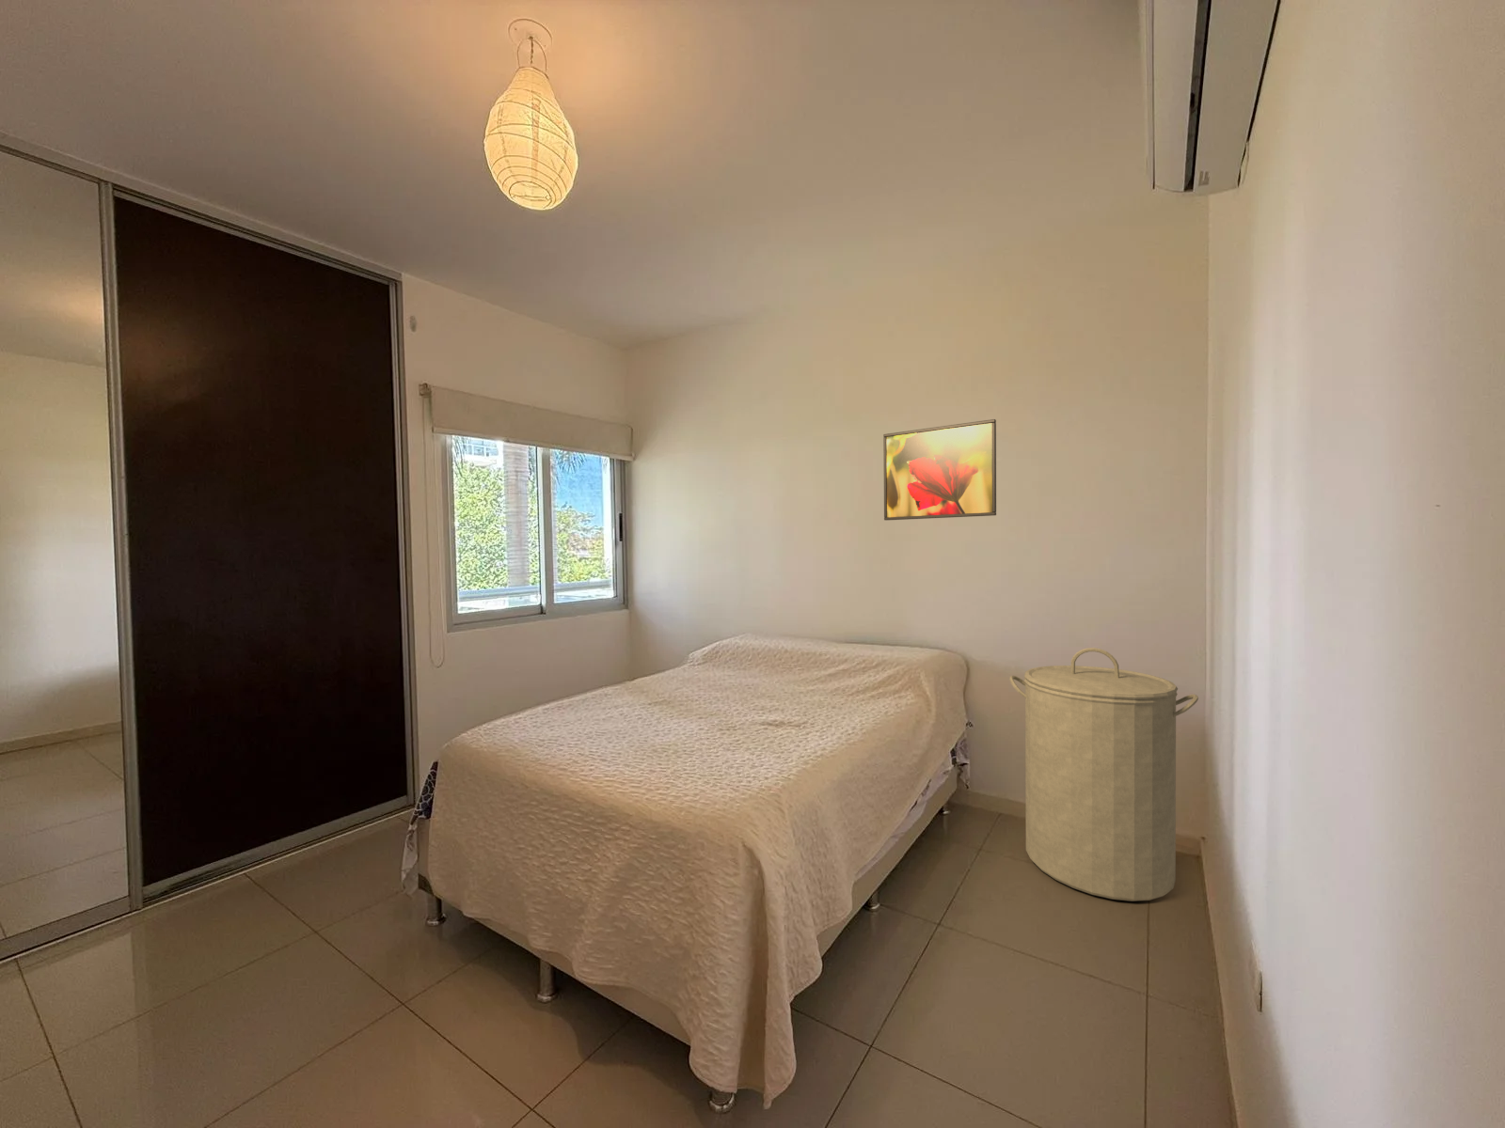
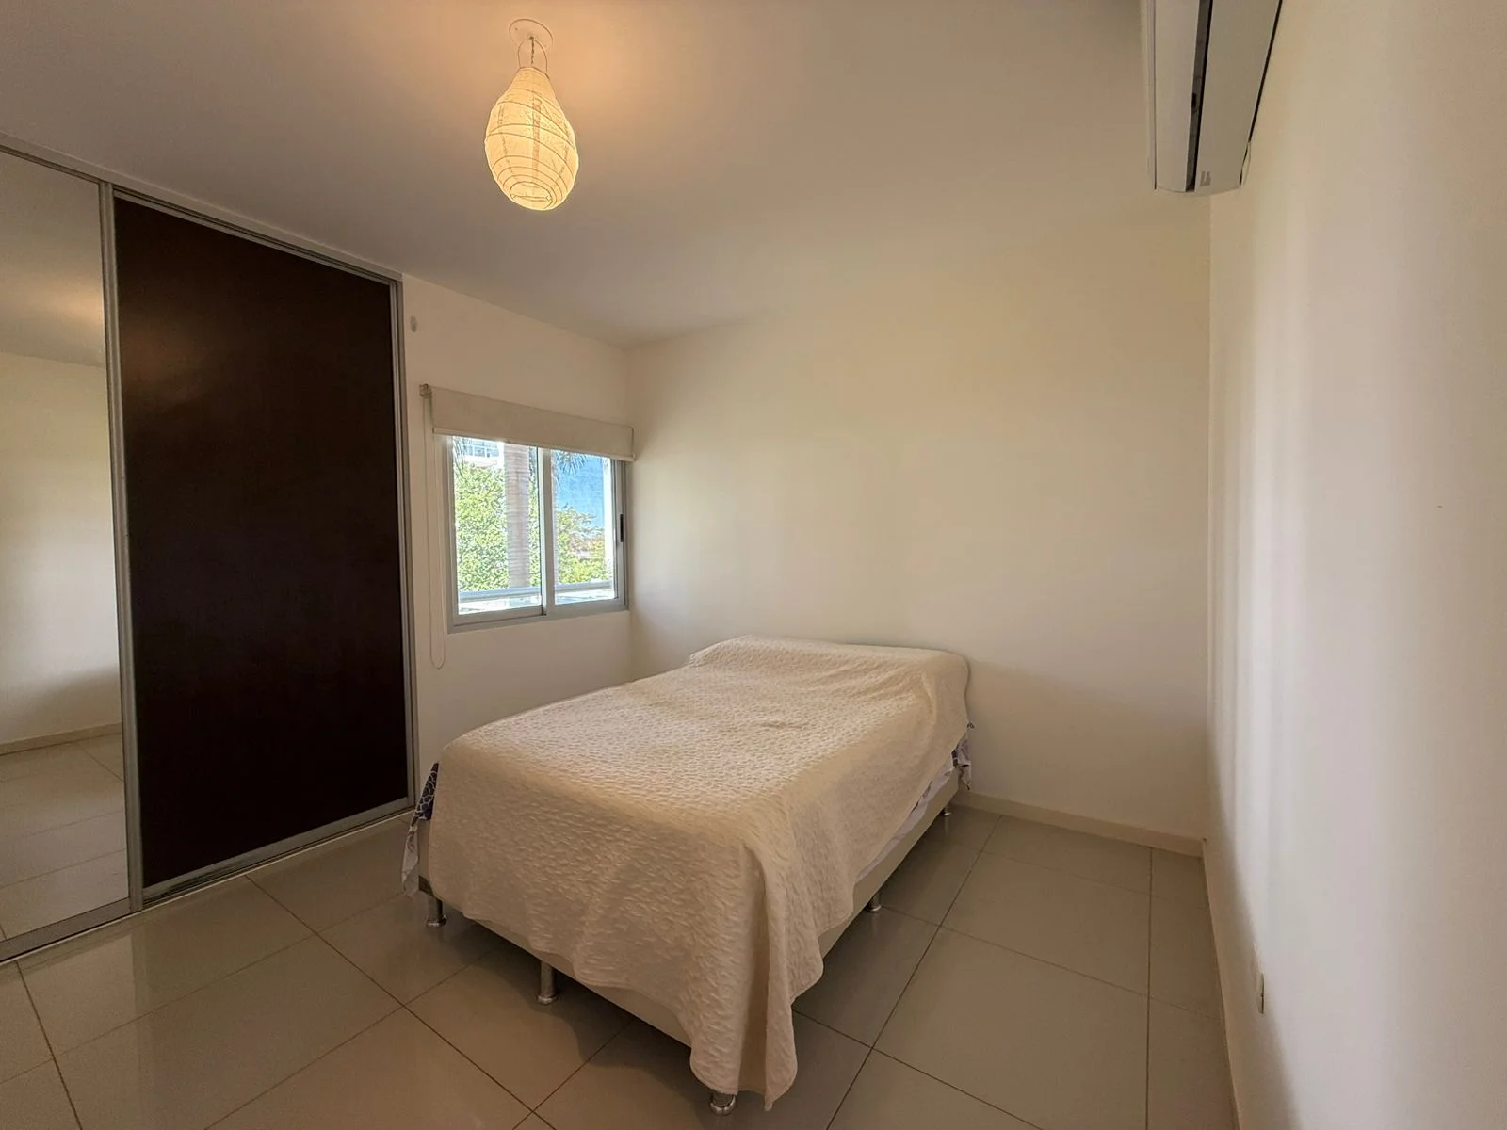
- laundry hamper (1096, 756)
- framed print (937, 472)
